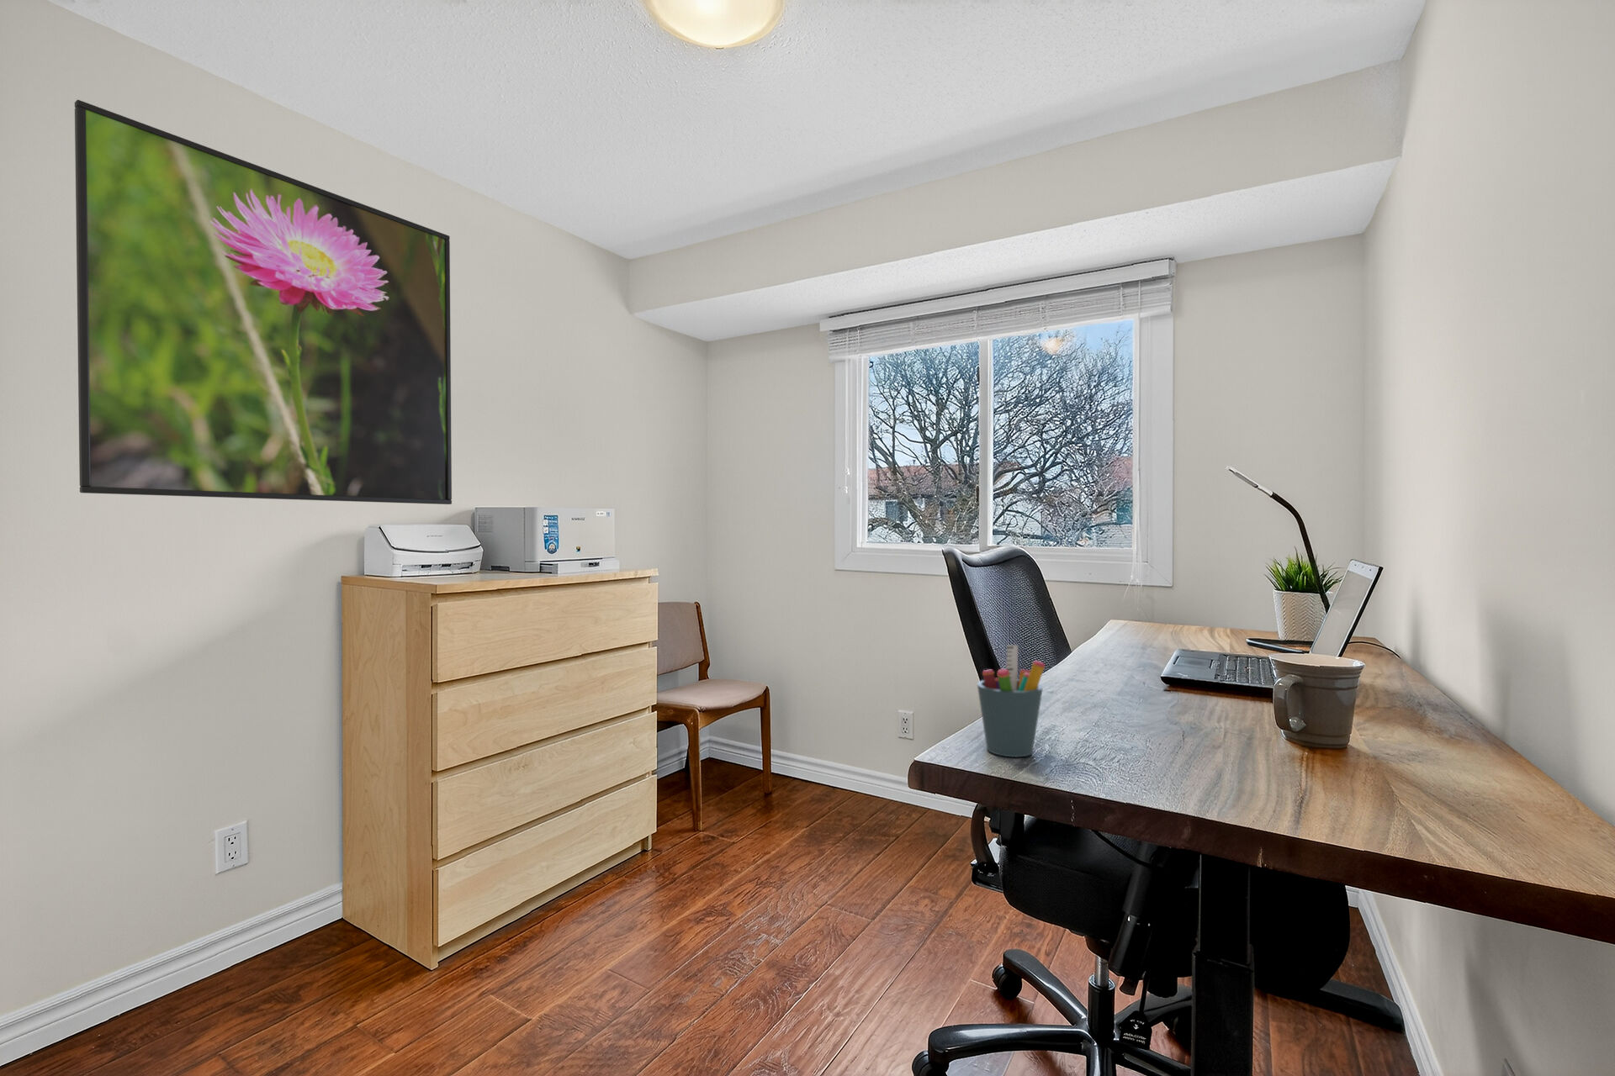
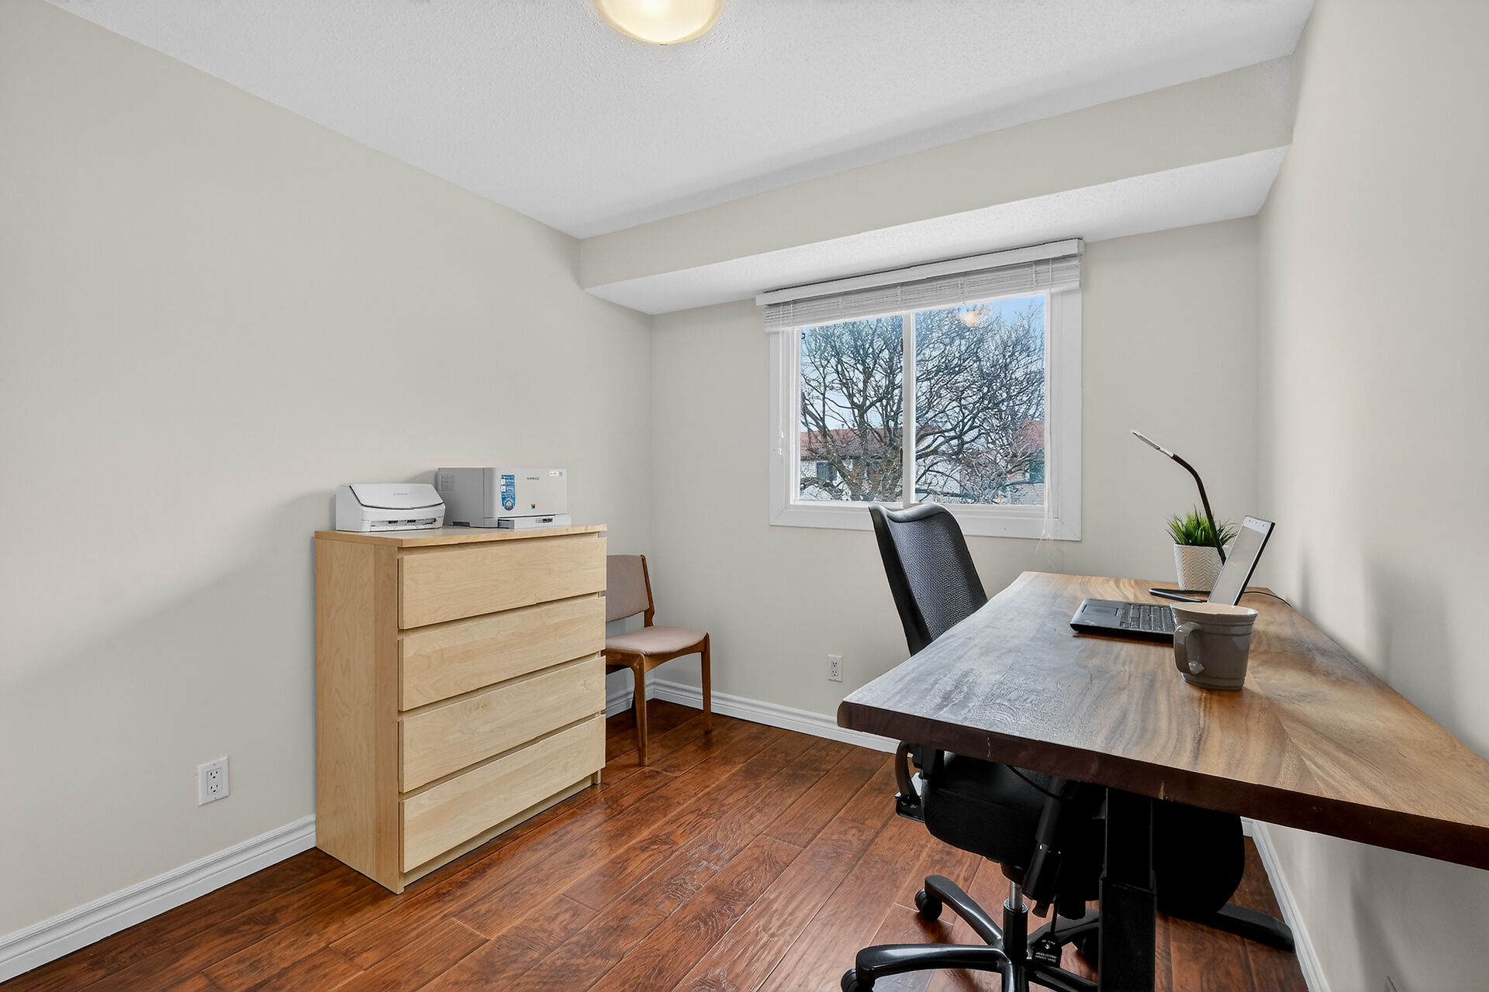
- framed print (298, 341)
- pen holder (1011, 699)
